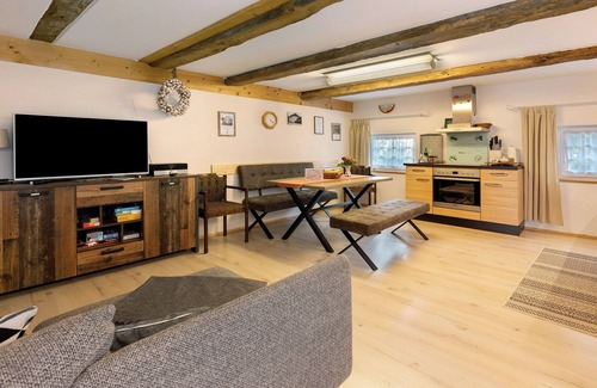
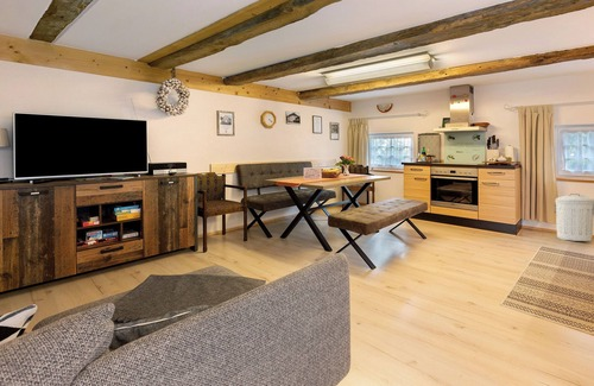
+ trash can (574, 216)
